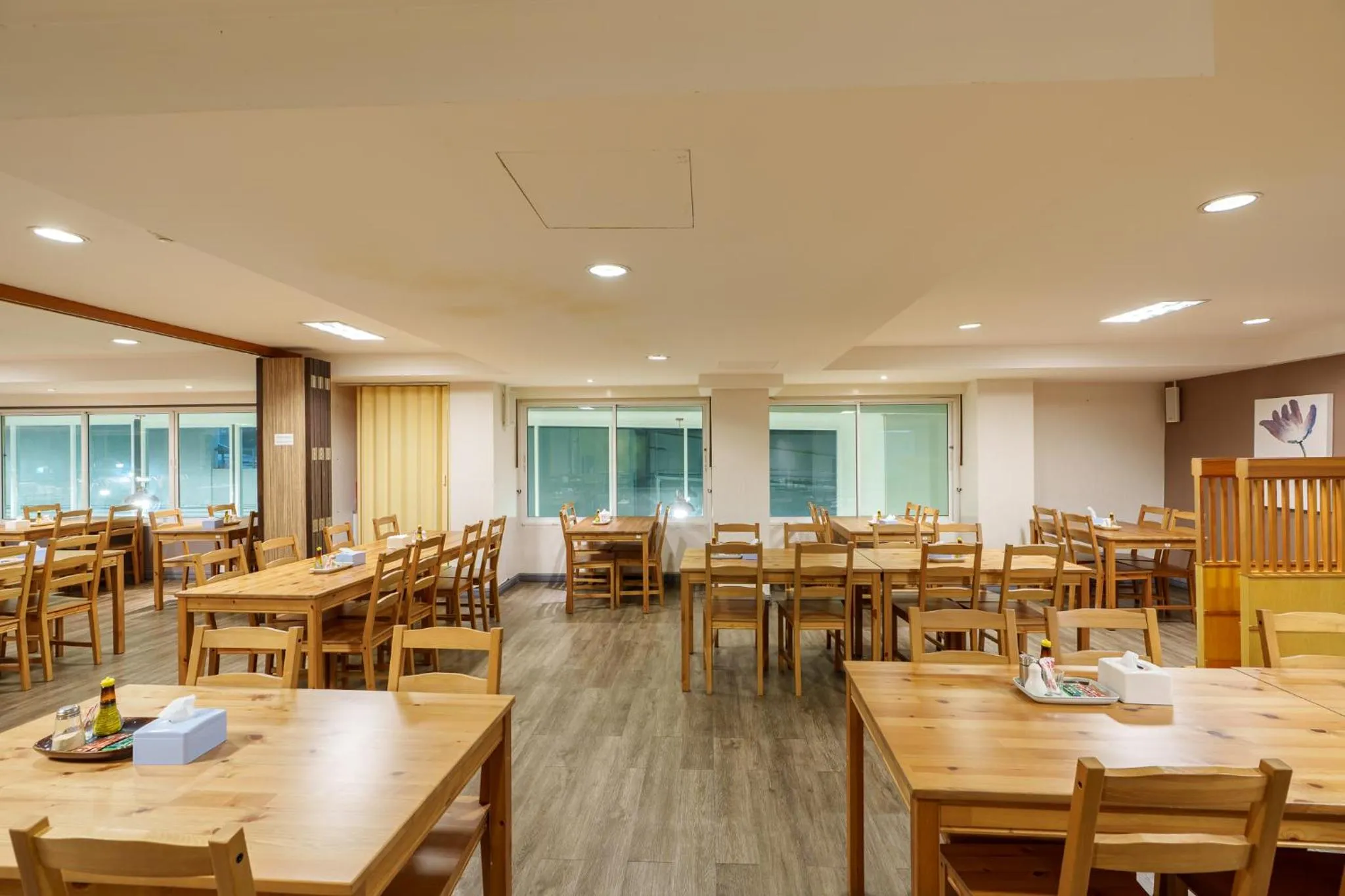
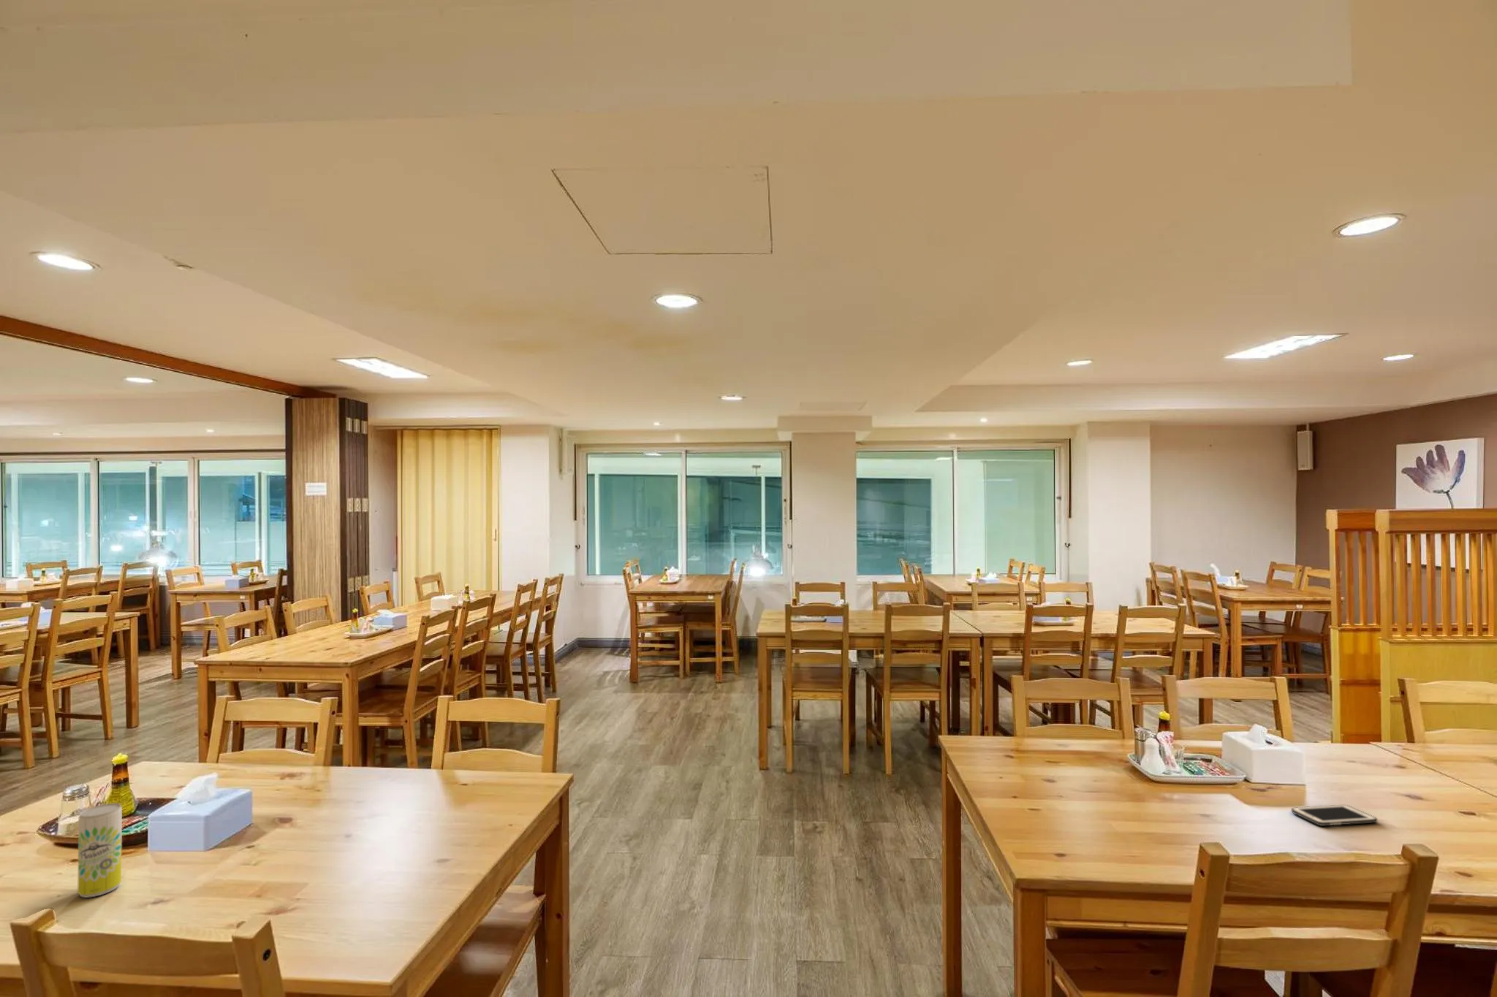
+ cell phone (1333, 816)
+ beverage can (100, 849)
